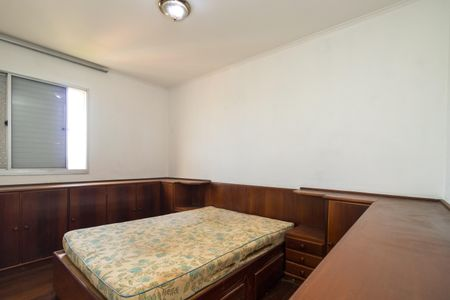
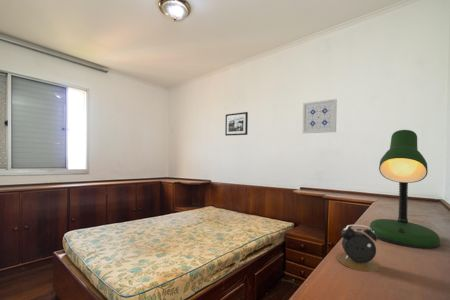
+ wall art (318, 117)
+ alarm clock (357, 243)
+ desk lamp (402, 185)
+ picture frame (236, 124)
